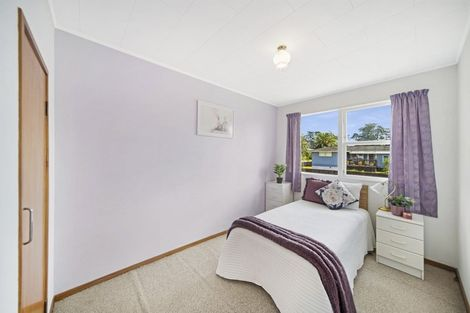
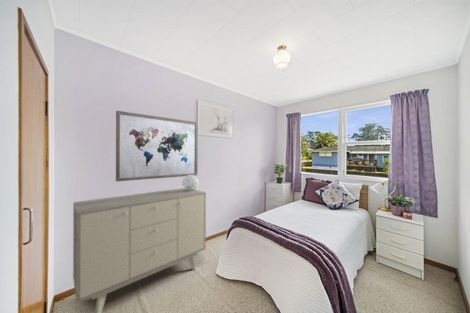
+ sideboard (148, 238)
+ wall art (162, 147)
+ decorative orb (190, 182)
